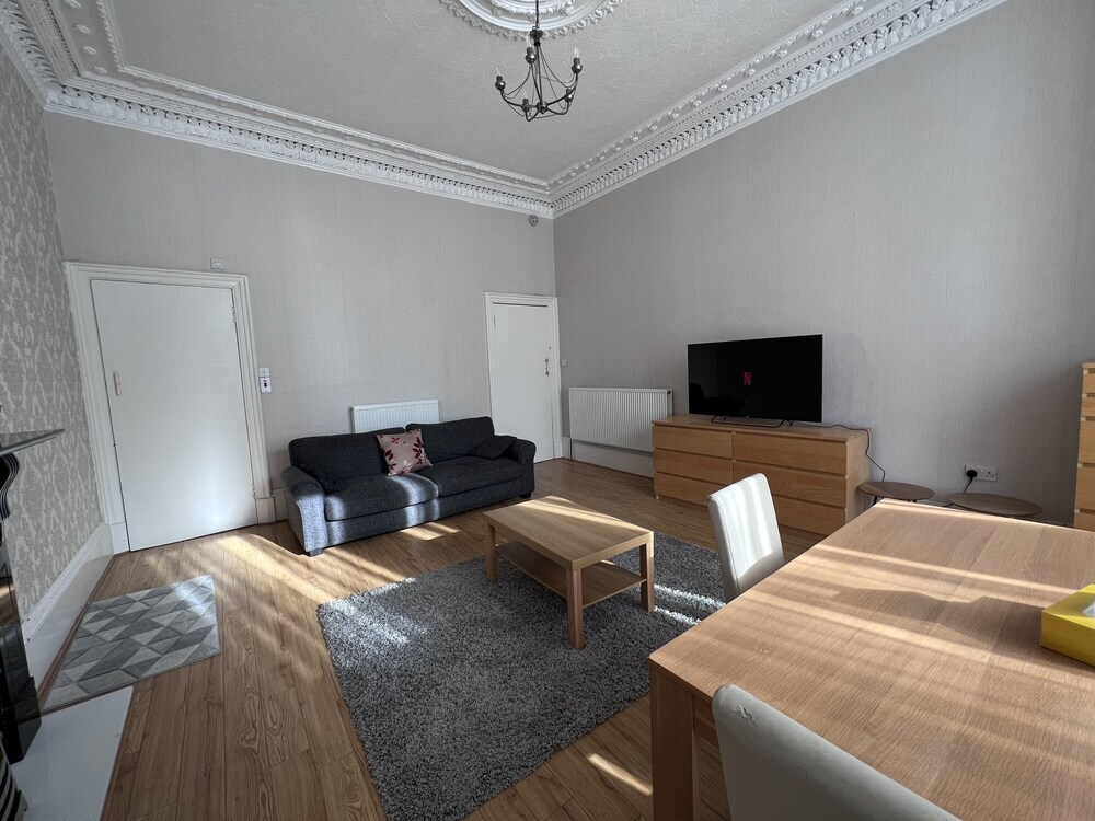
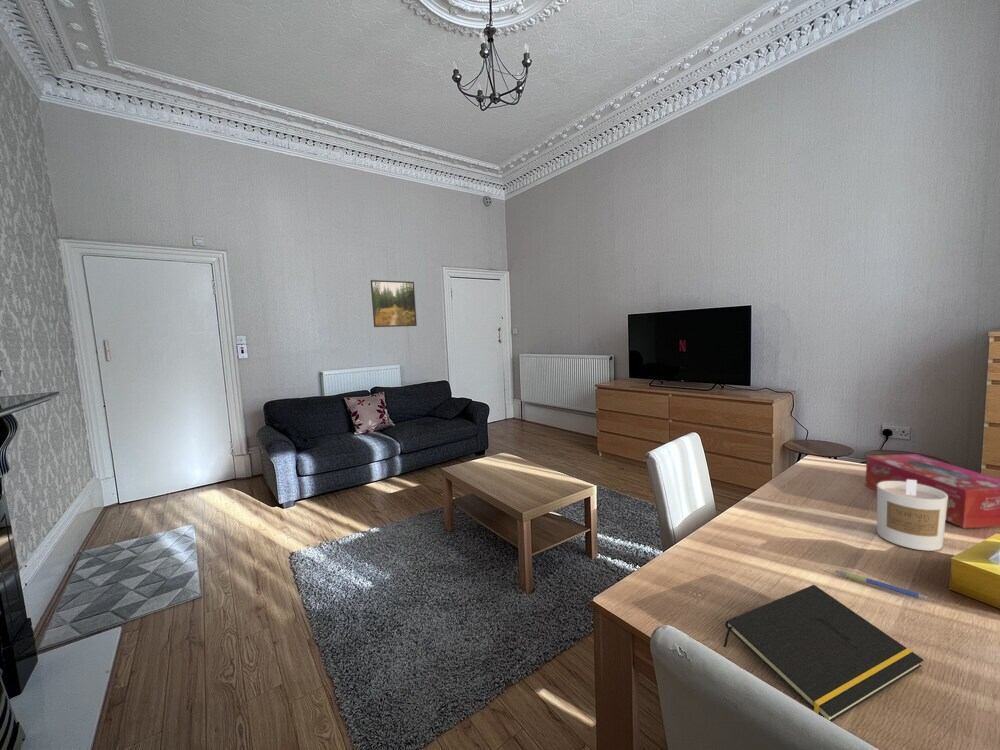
+ candle (910, 509)
+ tissue box (936, 486)
+ pen (877, 583)
+ notepad (819, 642)
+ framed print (394, 303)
